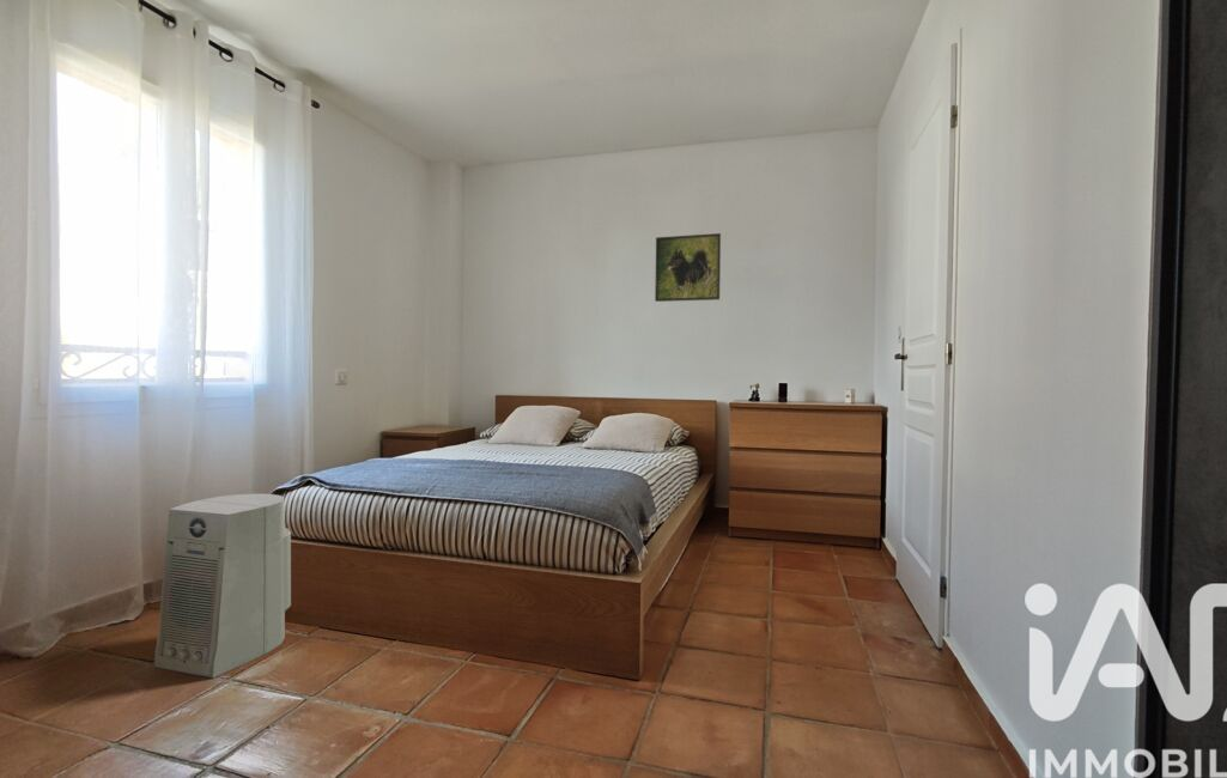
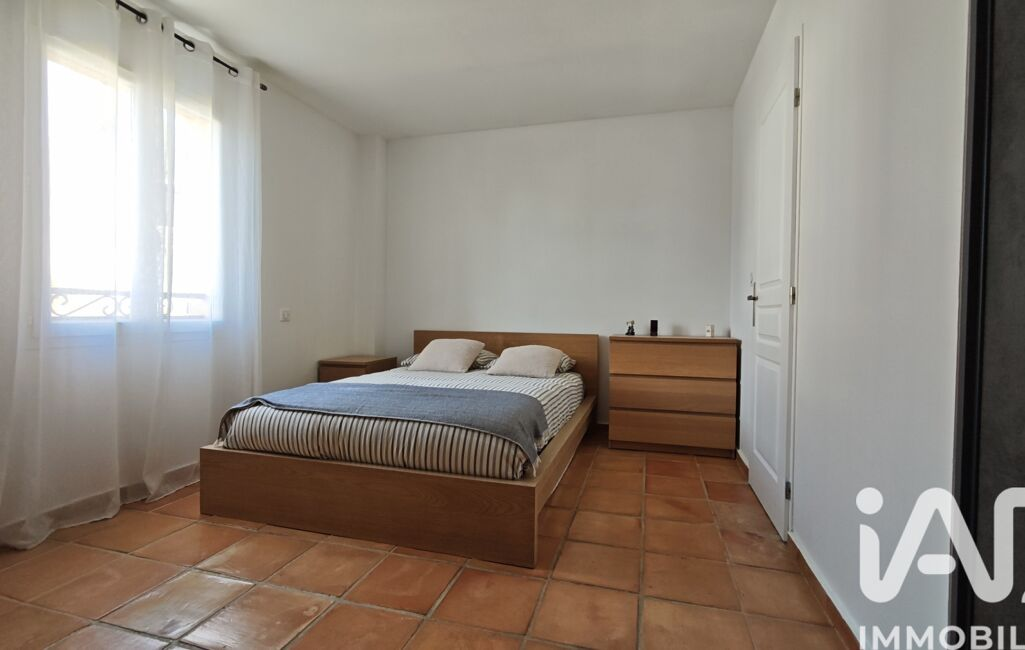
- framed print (687, 268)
- fan (235, 573)
